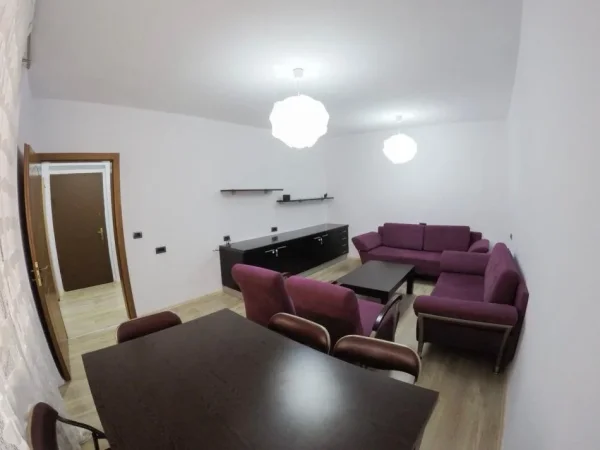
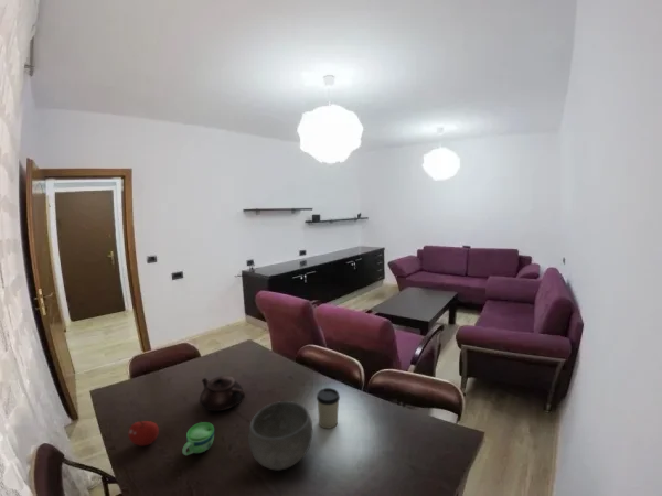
+ cup (199, 442)
+ fruit (143, 431)
+ bowl (281, 438)
+ cup (328, 408)
+ teapot (221, 390)
